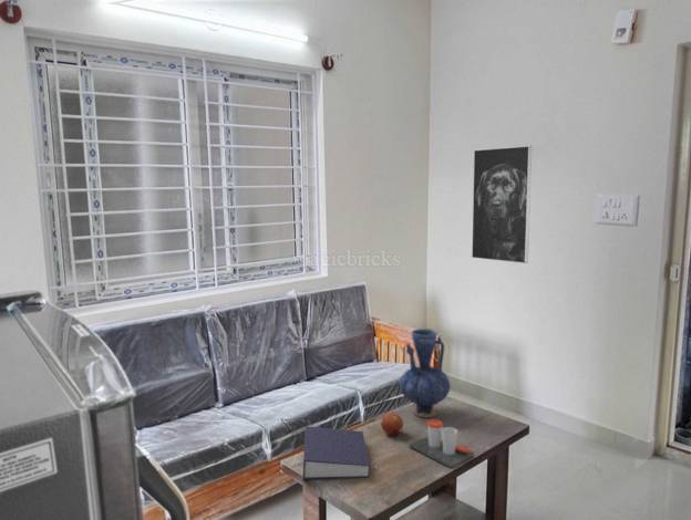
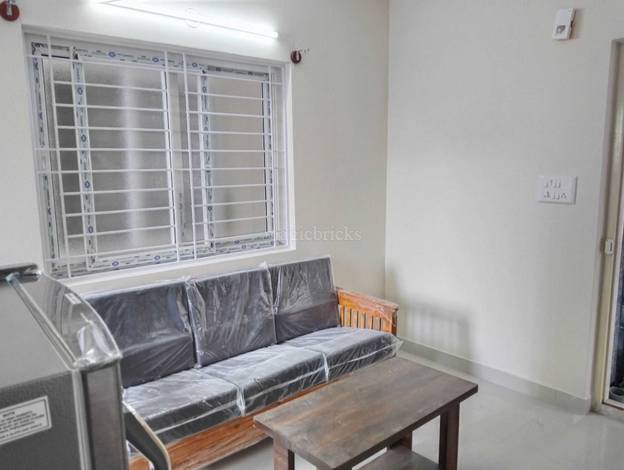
- cup (443, 437)
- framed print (499, 205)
- apple (392, 423)
- book (334, 449)
- vase (424, 373)
